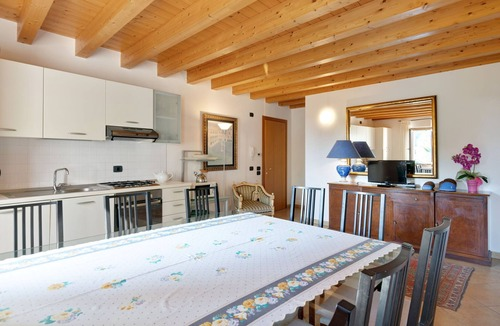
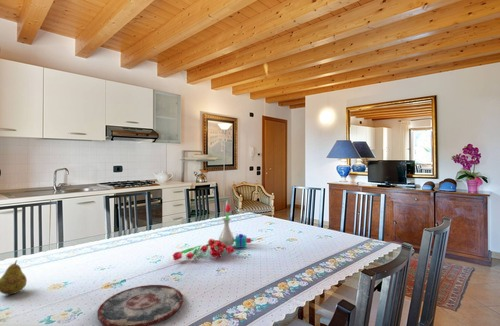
+ fruit (12, 277)
+ bouquet (222, 231)
+ plate (142, 304)
